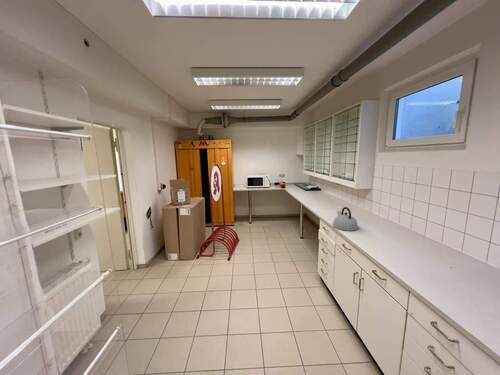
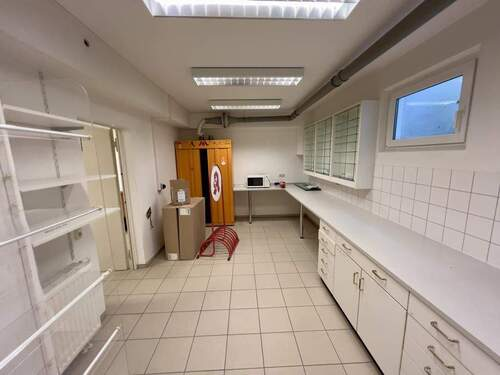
- kettle (345, 216)
